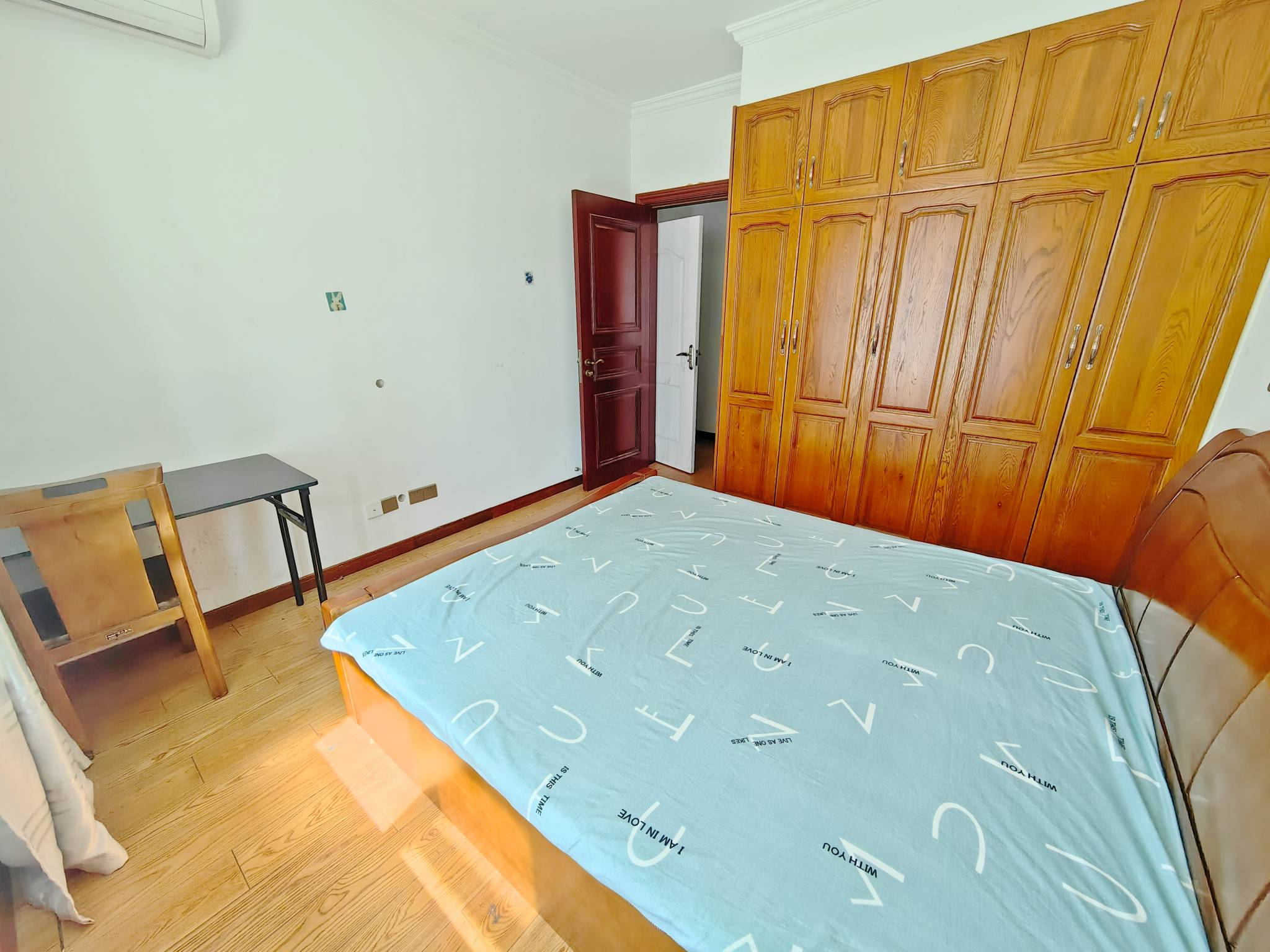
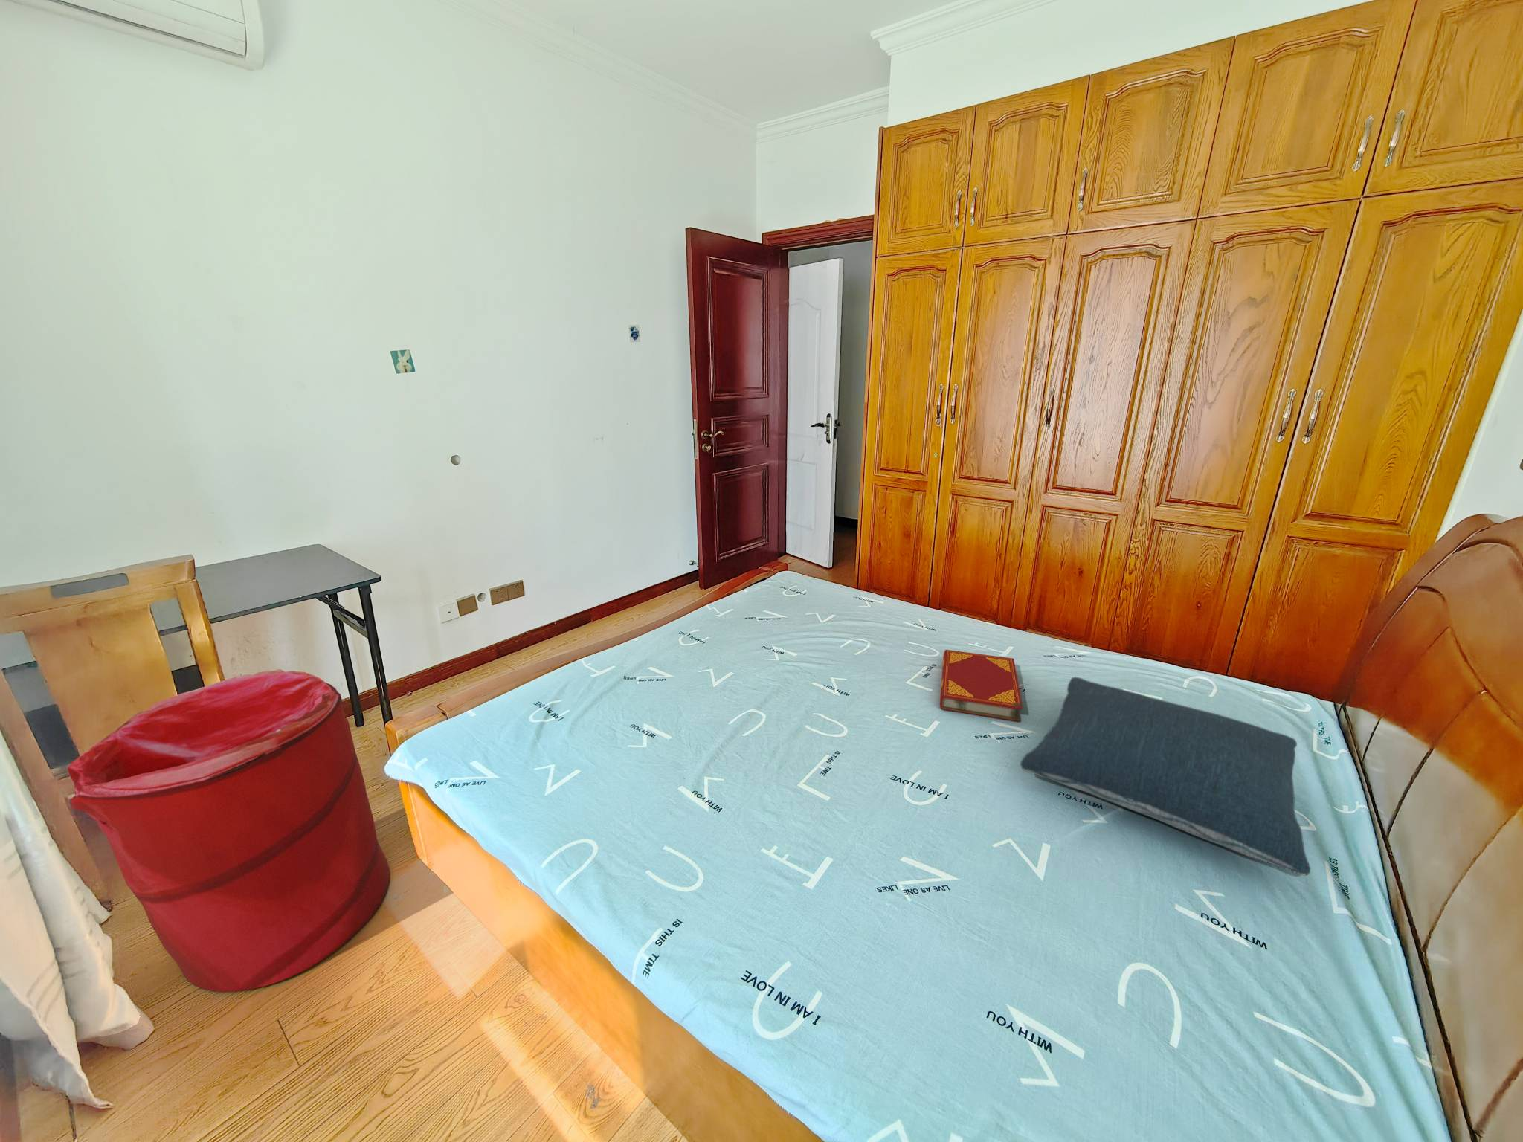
+ pillow (1161, 756)
+ laundry hamper (252, 821)
+ hardback book (979, 681)
